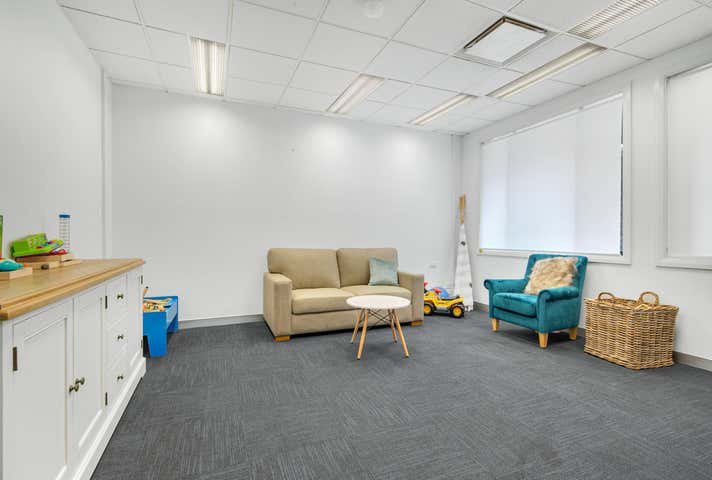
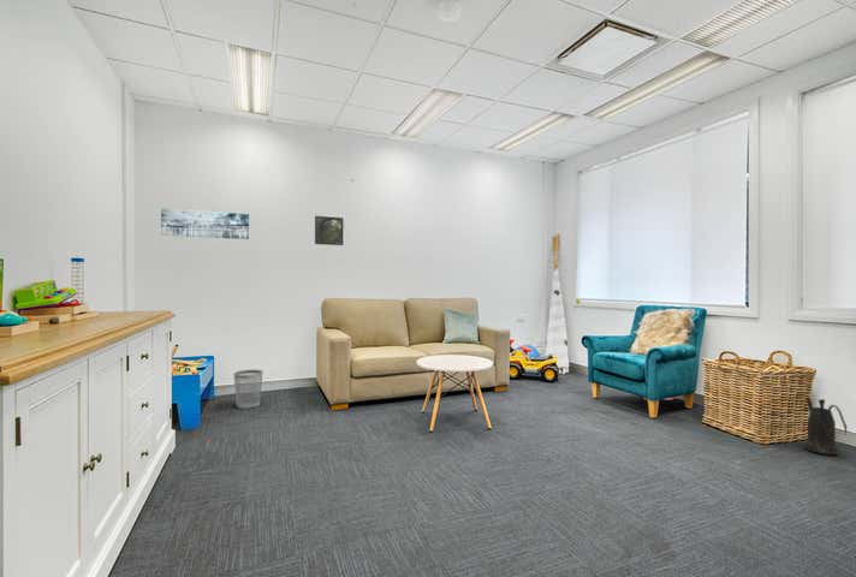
+ wall art (207, 224)
+ watering can (825, 427)
+ wastebasket (248, 388)
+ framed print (328, 231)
